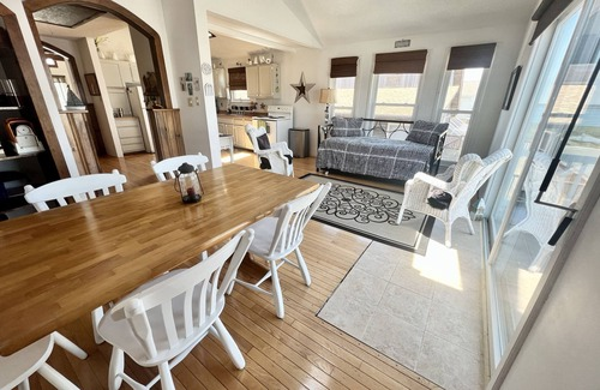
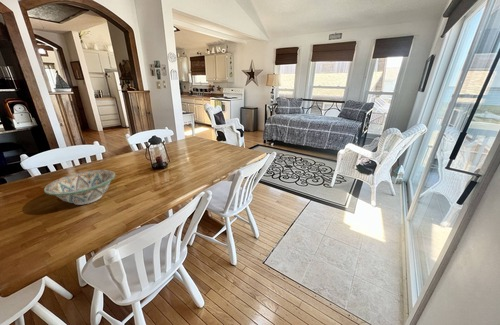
+ decorative bowl (85, 189)
